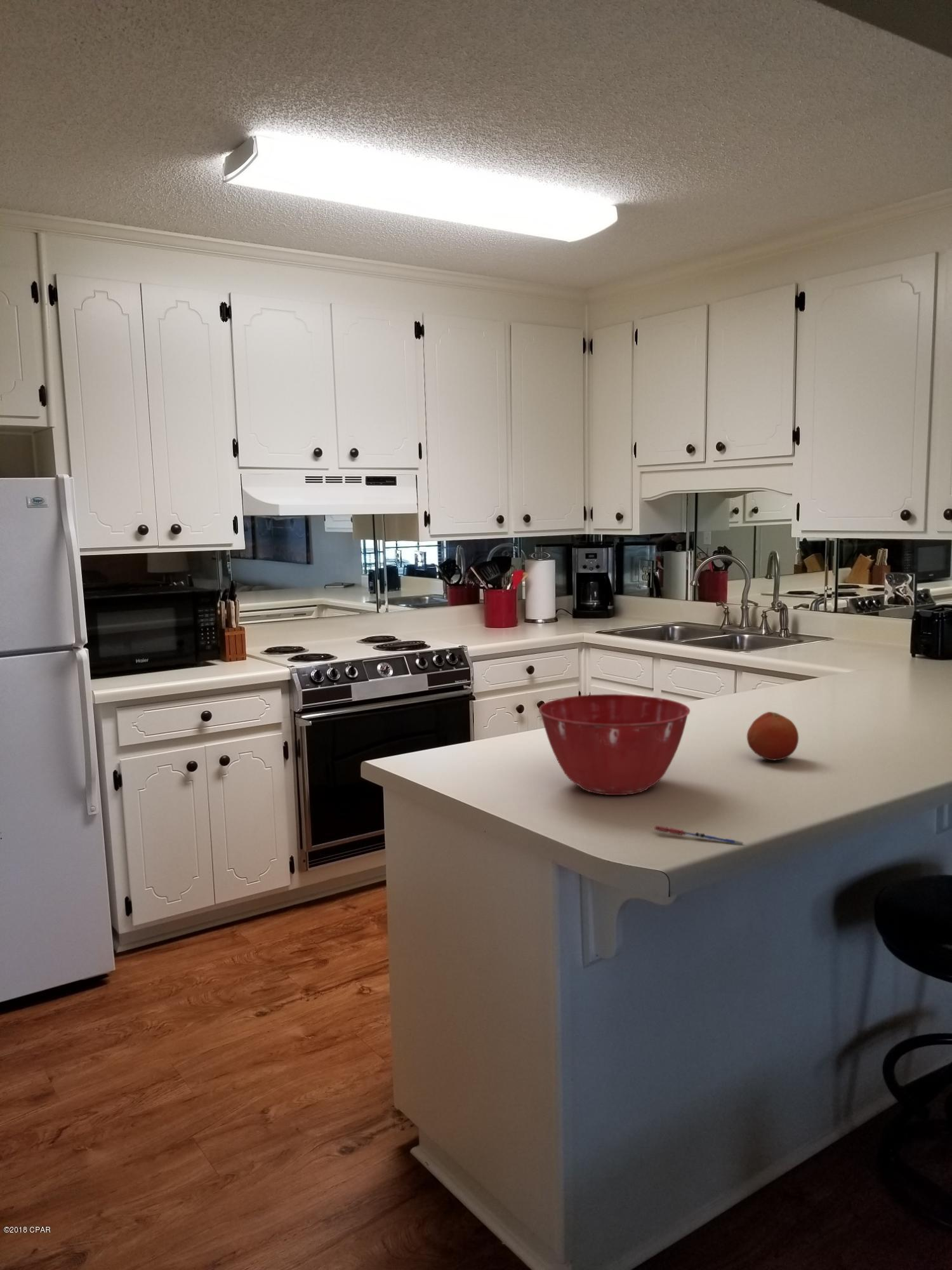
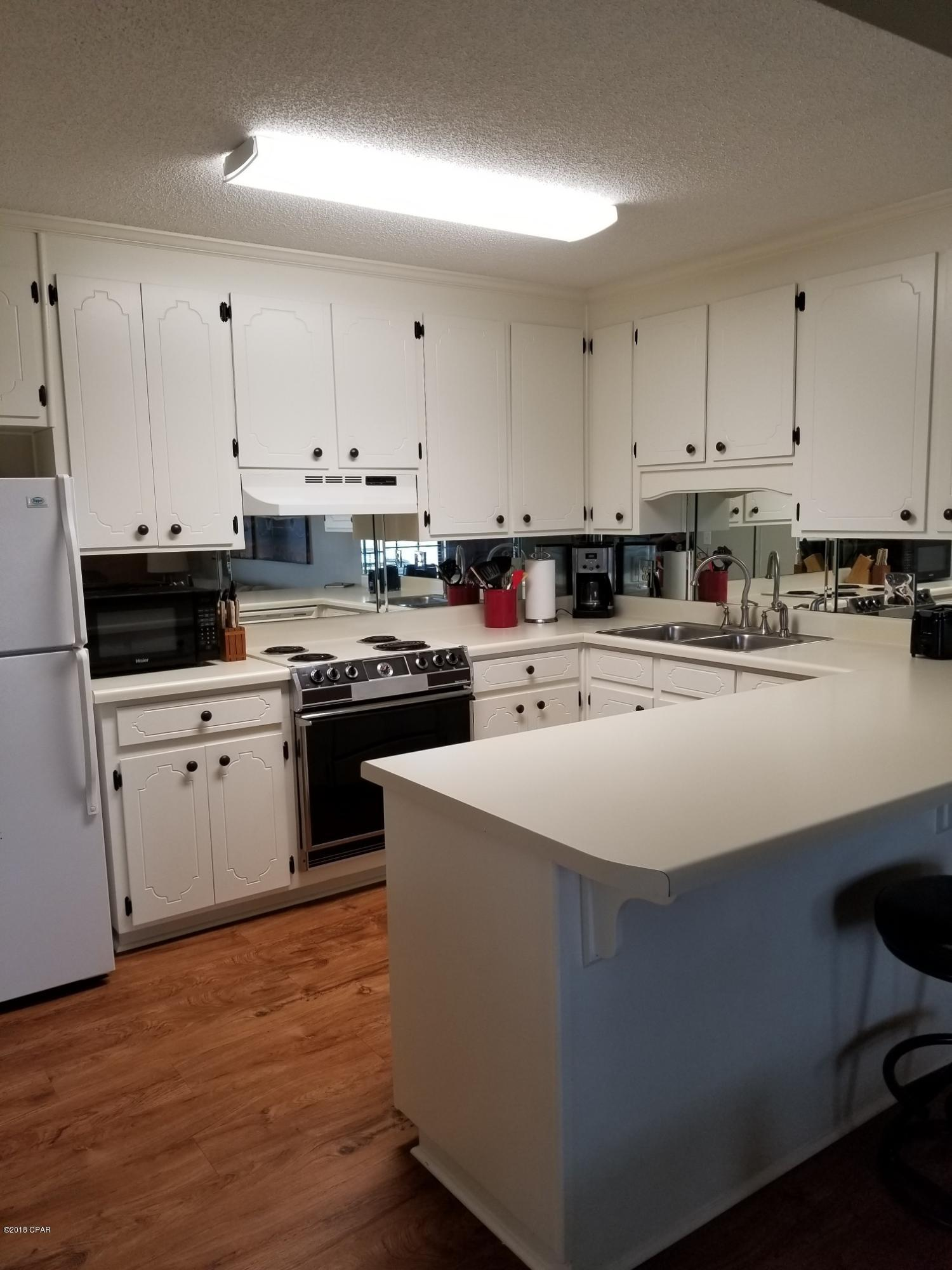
- mixing bowl (614, 746)
- fruit (773, 735)
- pen (697, 834)
